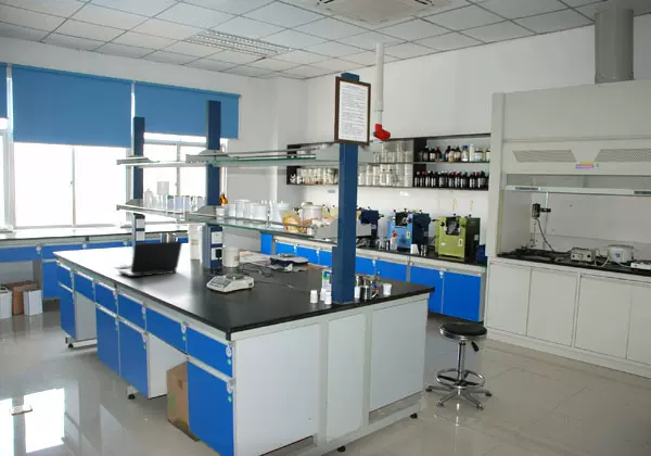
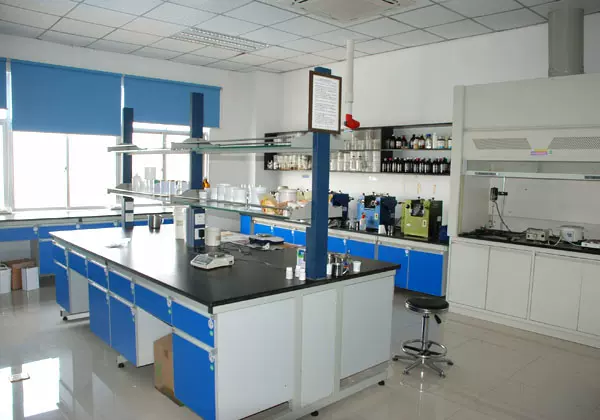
- laptop (150, 256)
